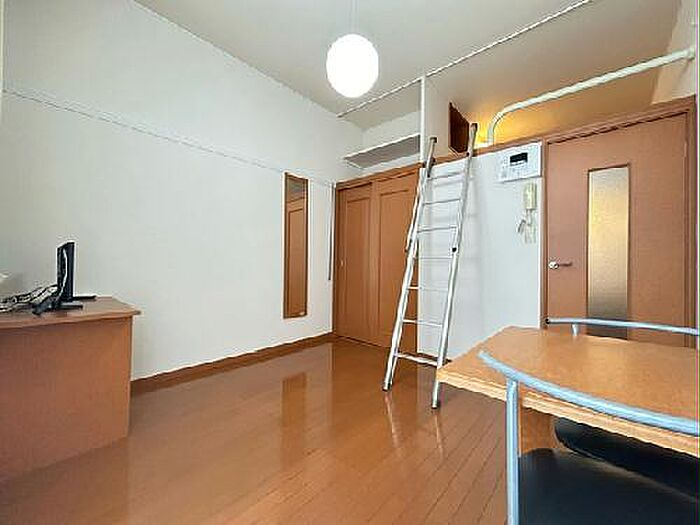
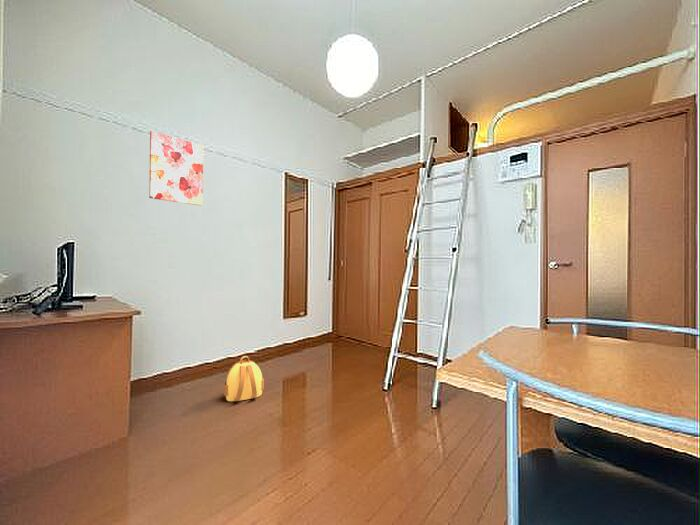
+ wall art (177, 170)
+ backpack (244, 377)
